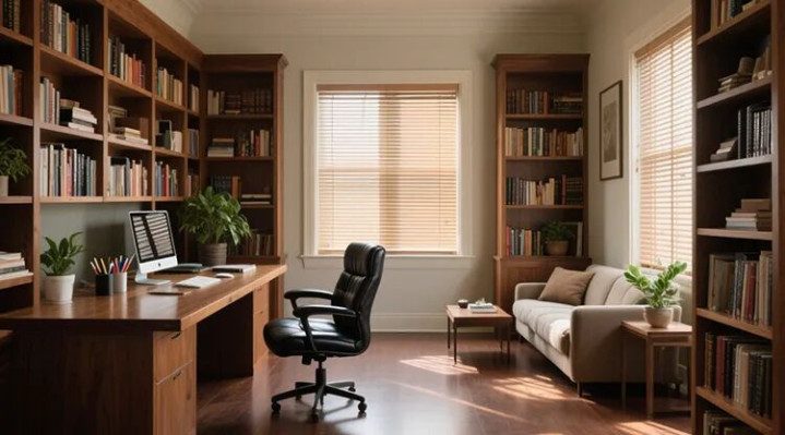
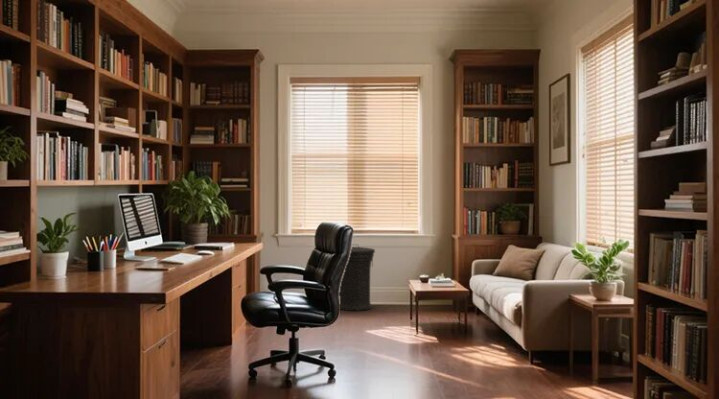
+ trash can (353, 275)
